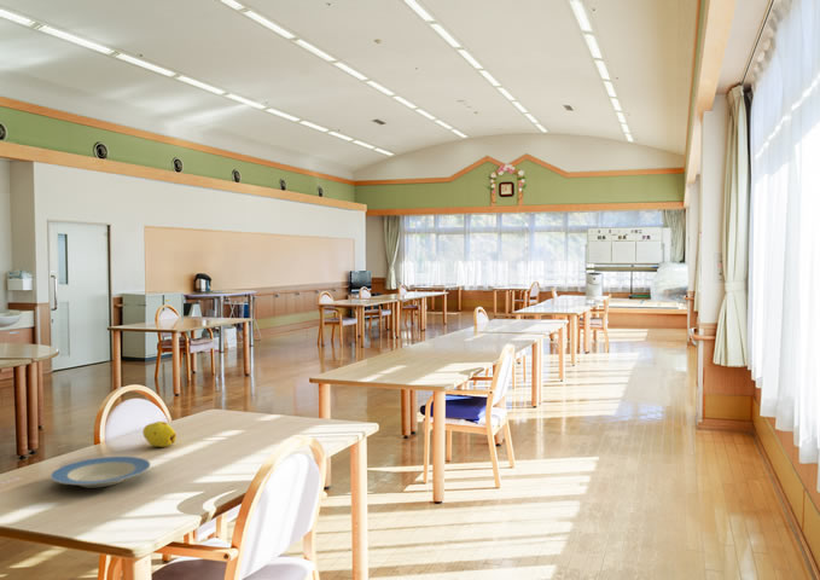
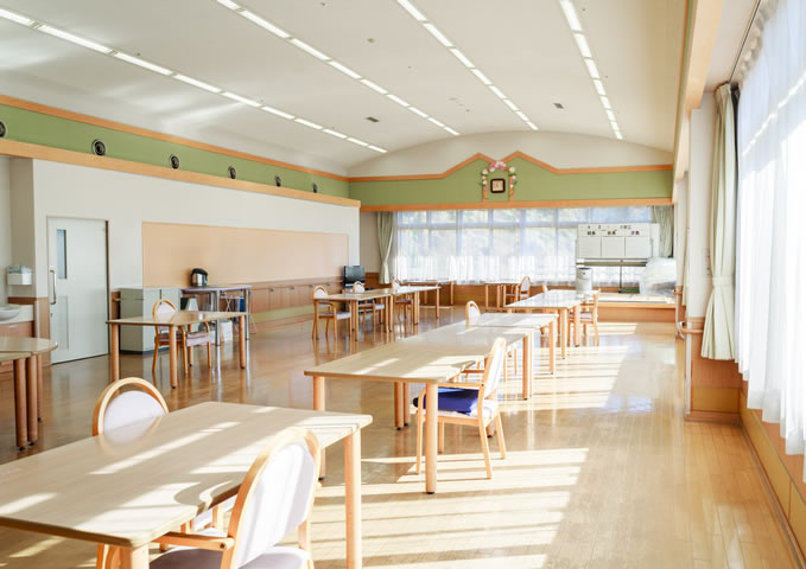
- plate (101, 474)
- fruit (158, 433)
